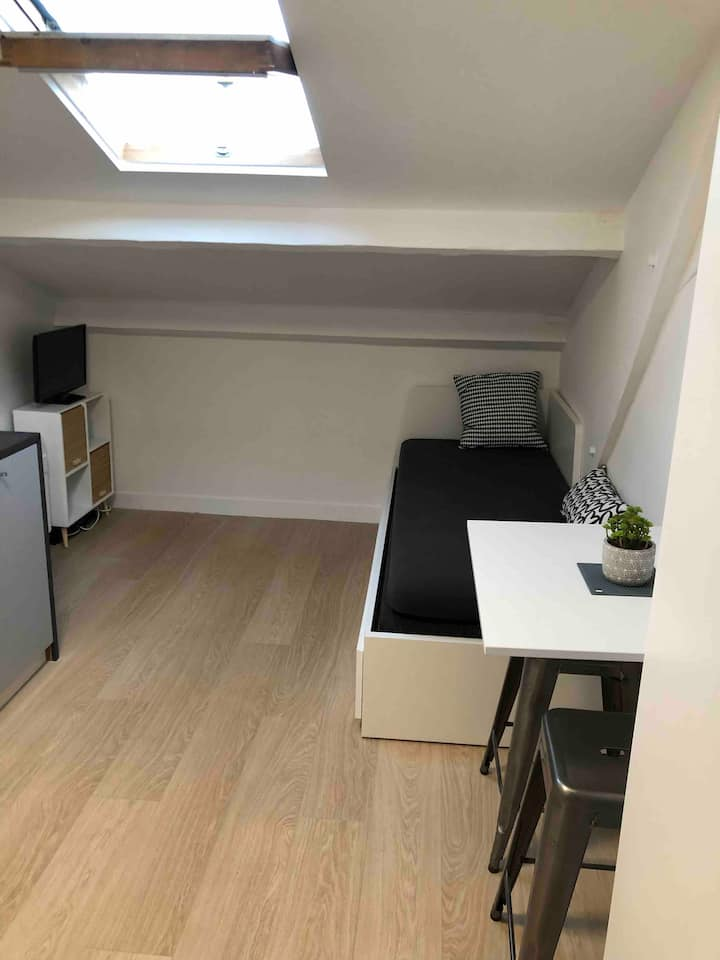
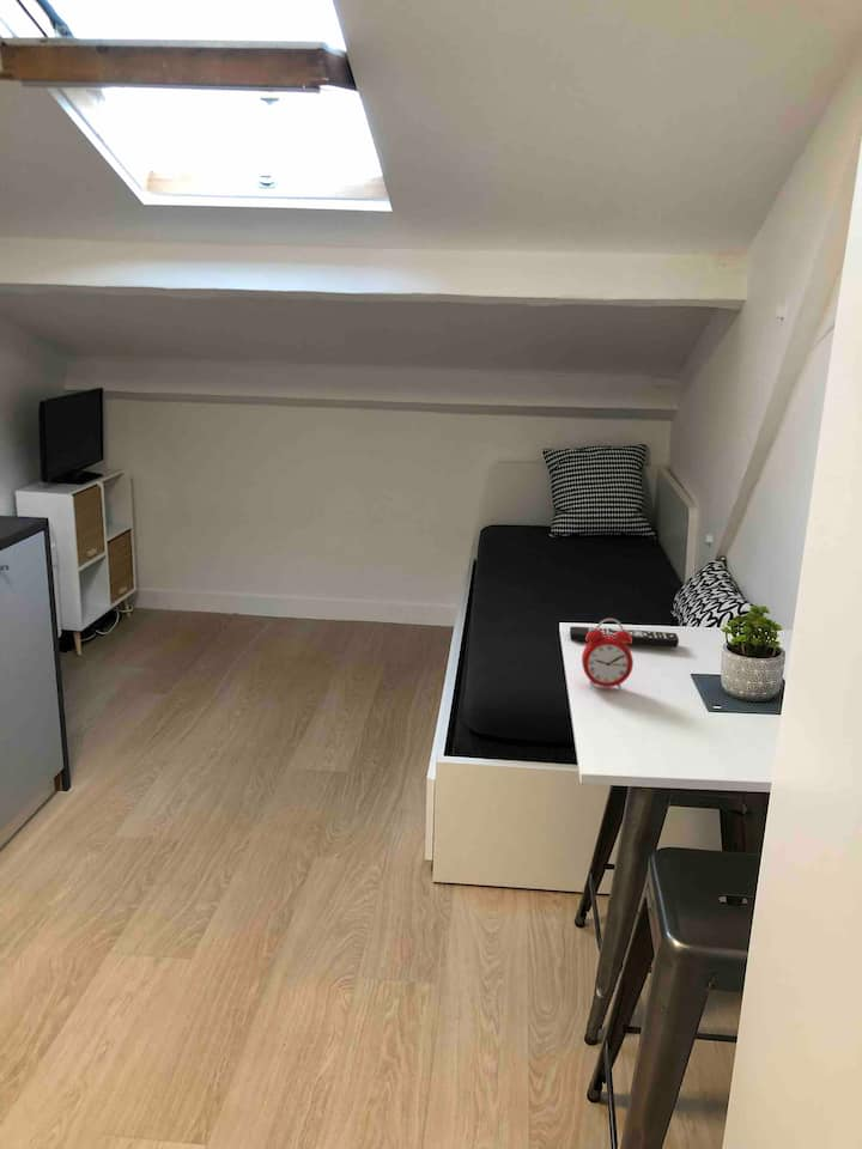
+ remote control (624, 642)
+ alarm clock (607, 652)
